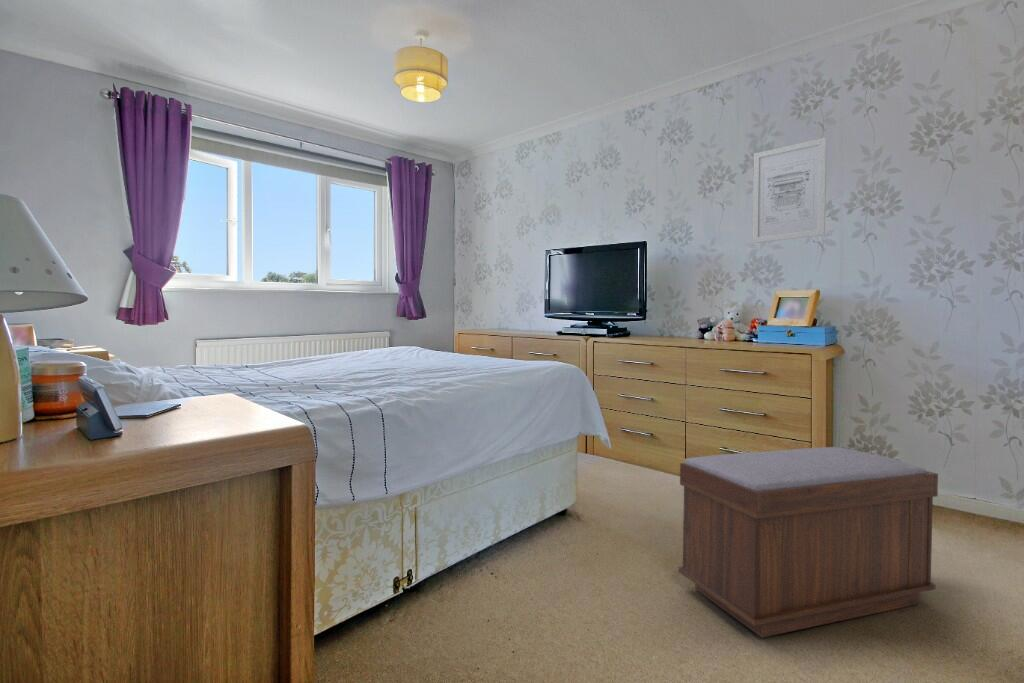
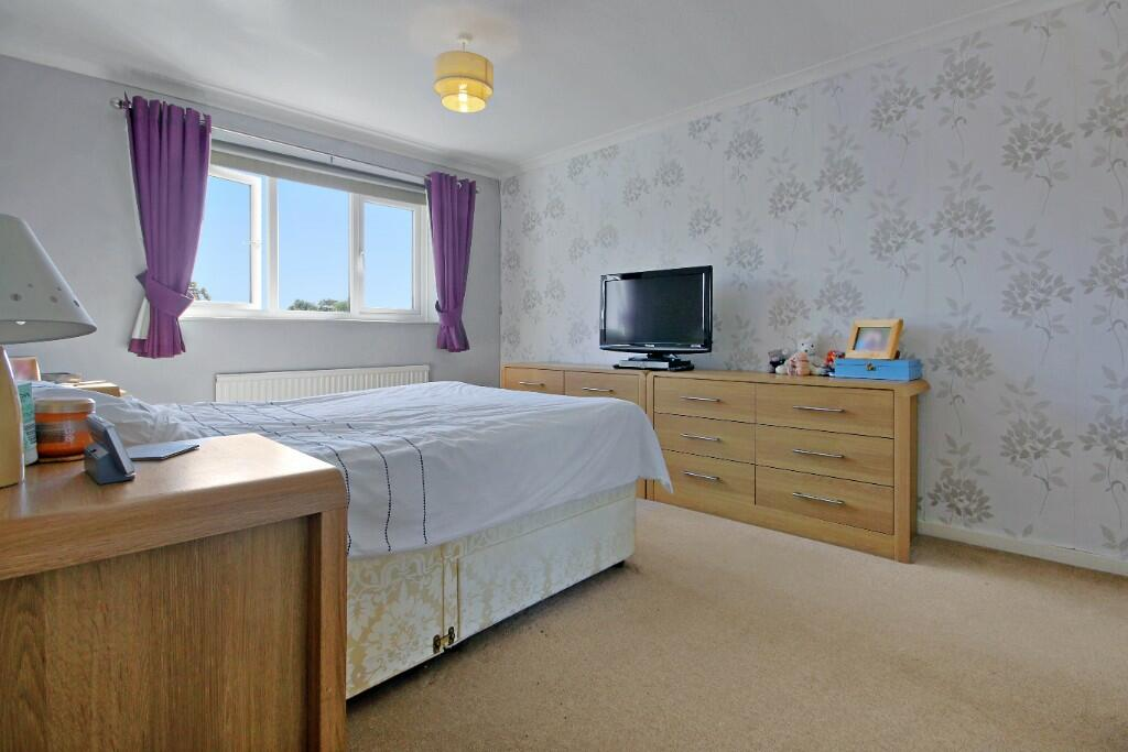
- wall art (787, 192)
- bench (802, 527)
